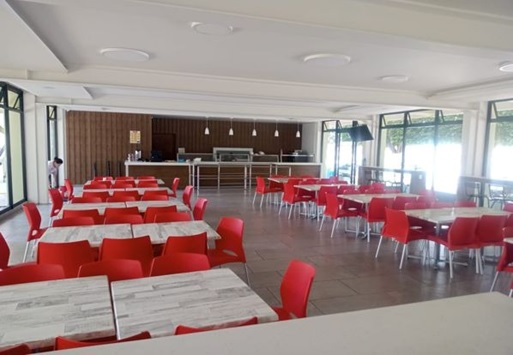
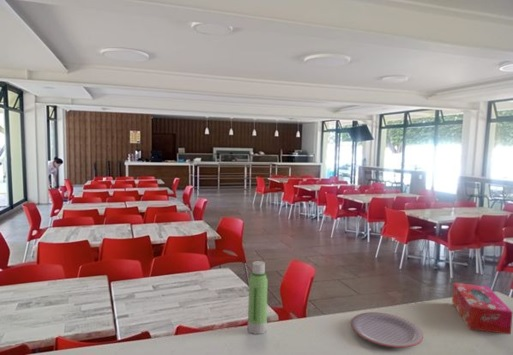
+ plate (385, 330)
+ tissue box (479, 306)
+ water bottle (257, 296)
